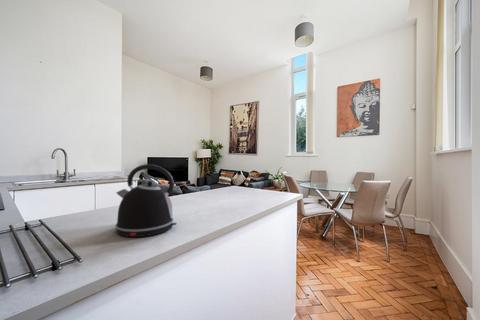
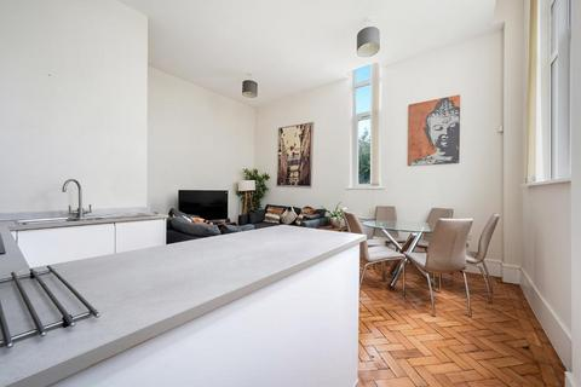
- kettle (146, 196)
